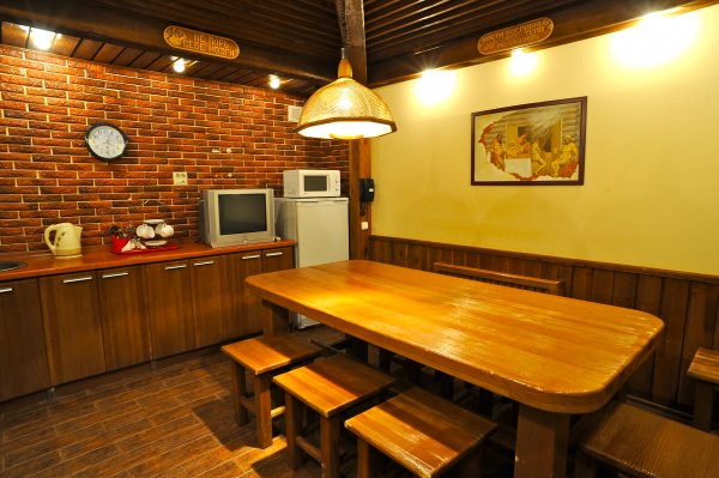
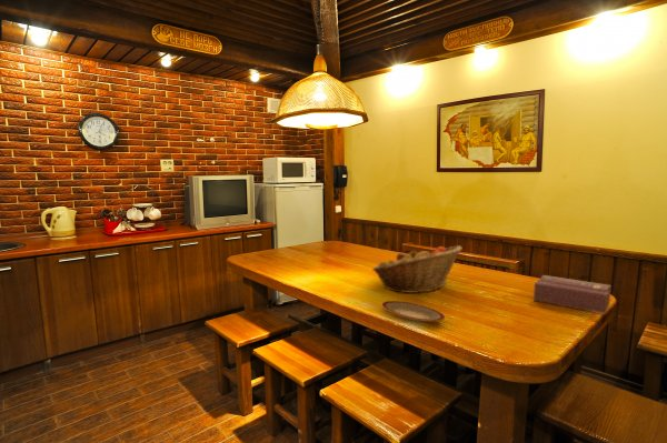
+ tissue box (571, 292)
+ fruit basket (417, 265)
+ plate (411, 312)
